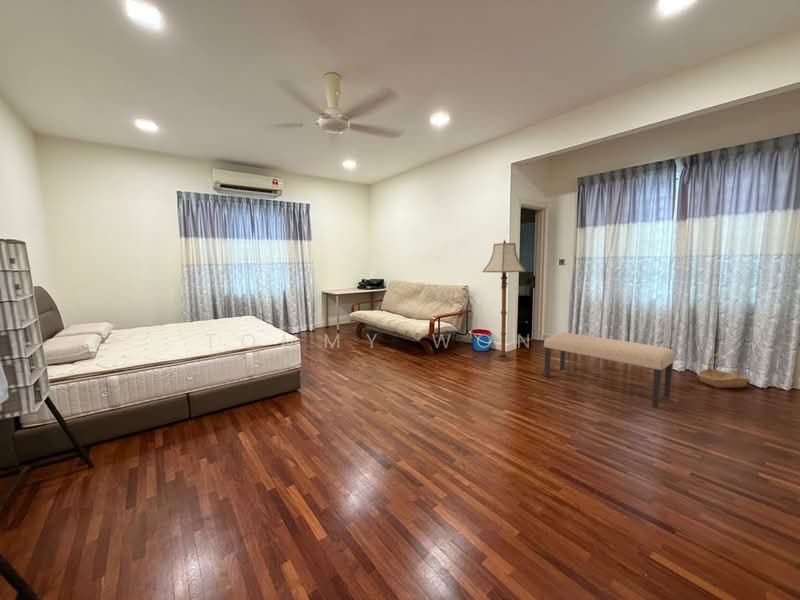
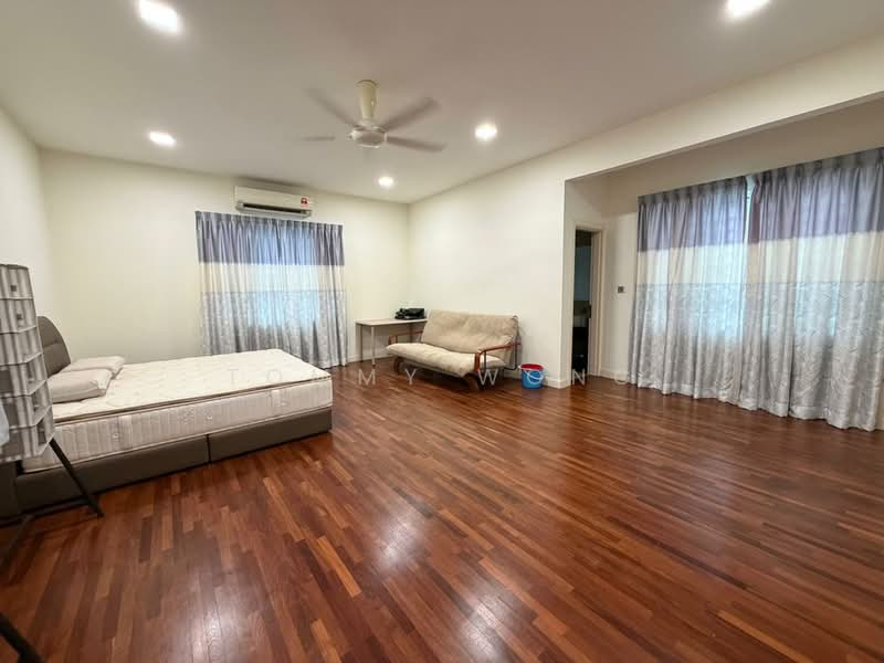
- basket (723, 371)
- floor lamp (503, 300)
- bench (603, 358)
